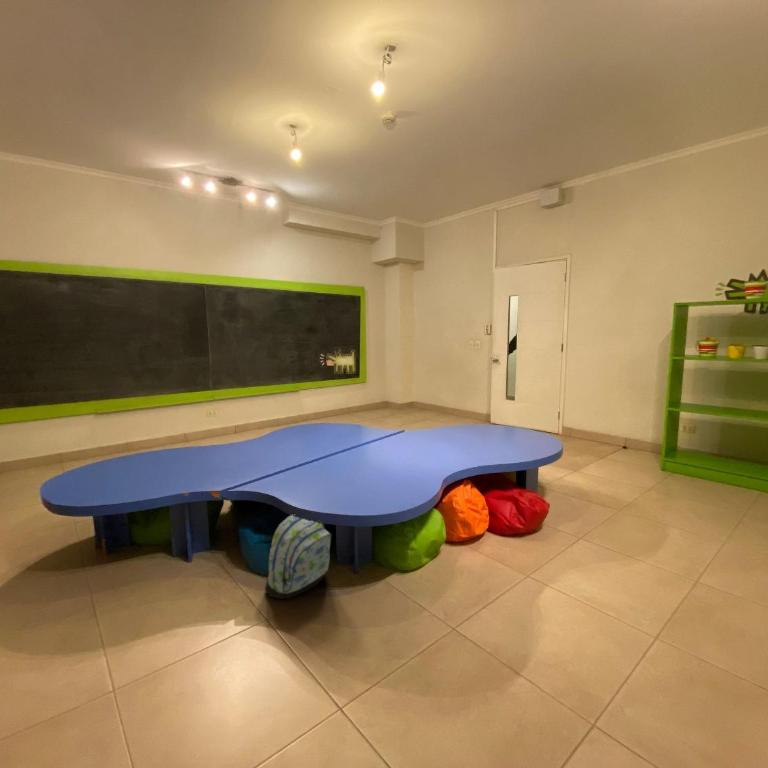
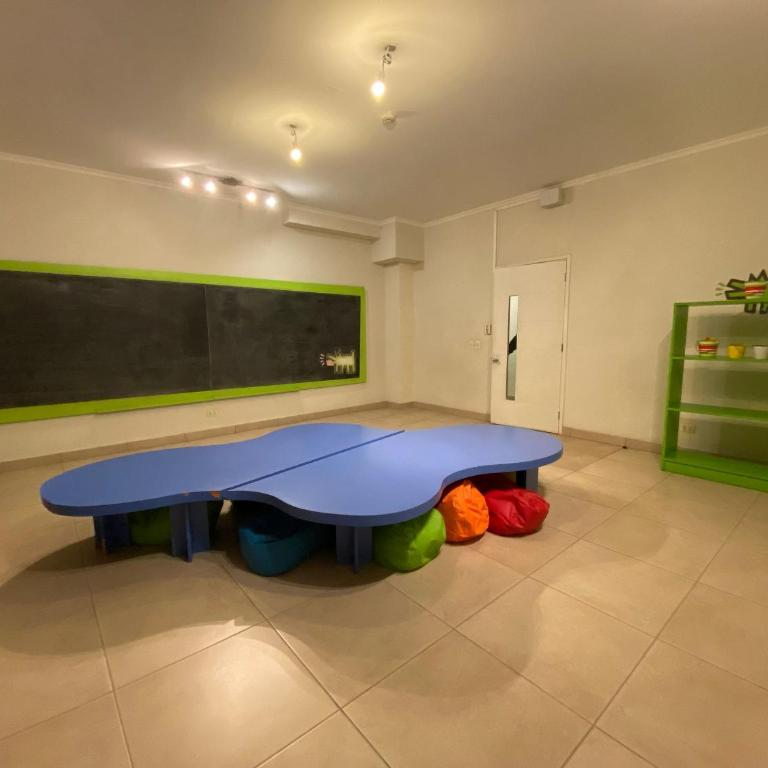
- backpack (300, 551)
